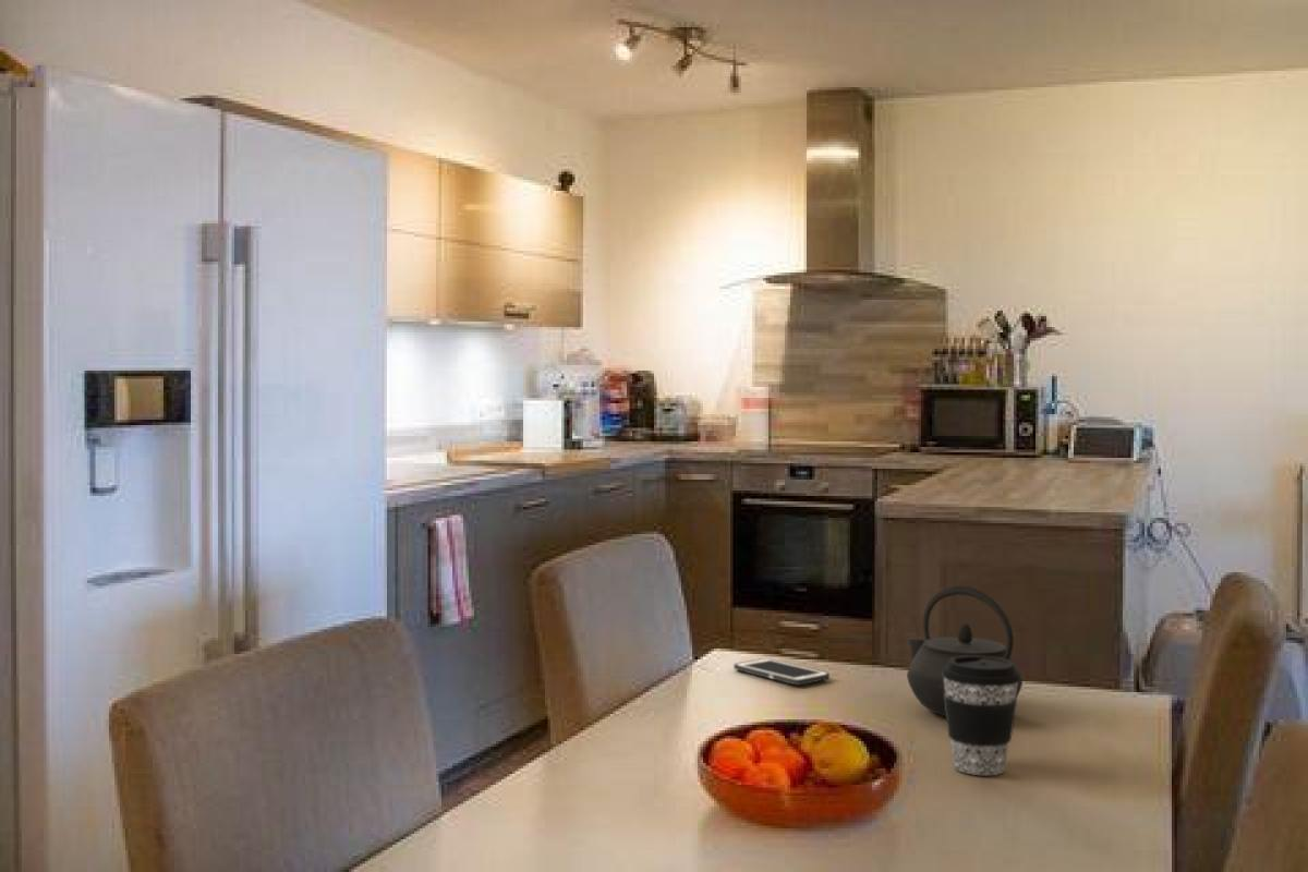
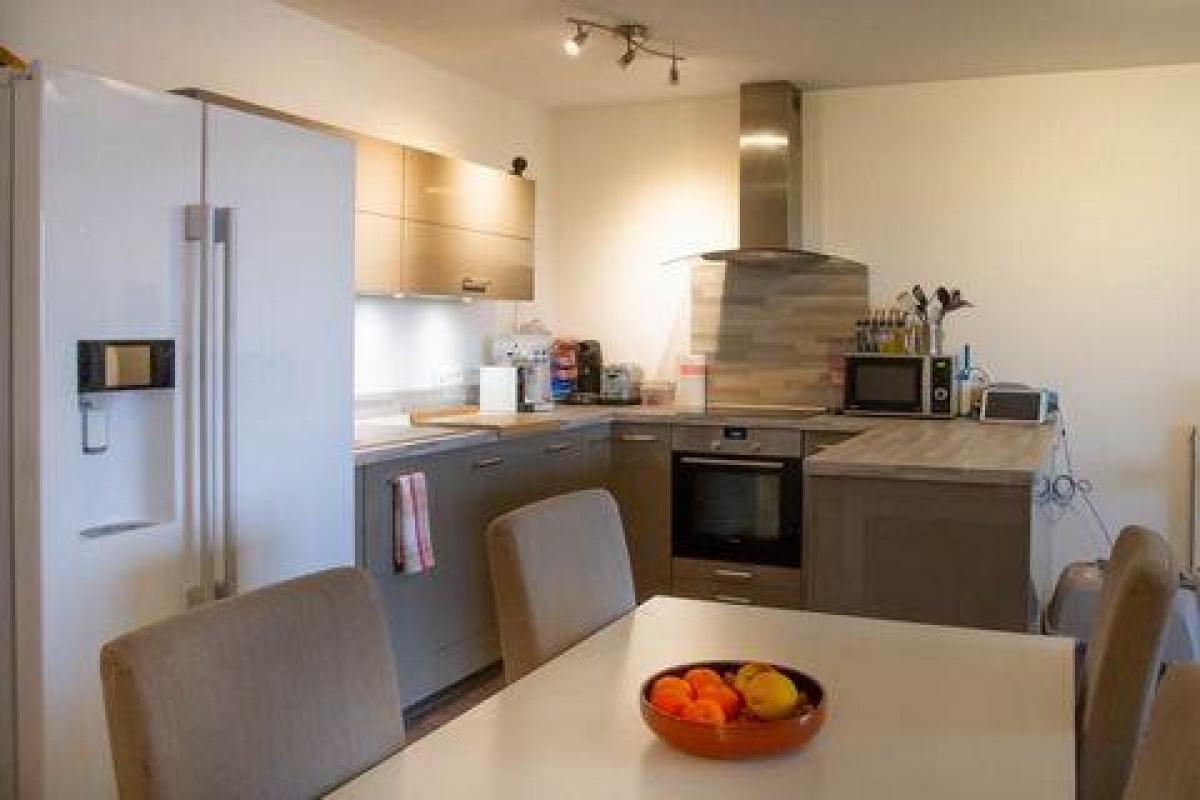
- kettle (958, 646)
- cell phone (780, 671)
- coffee cup (980, 715)
